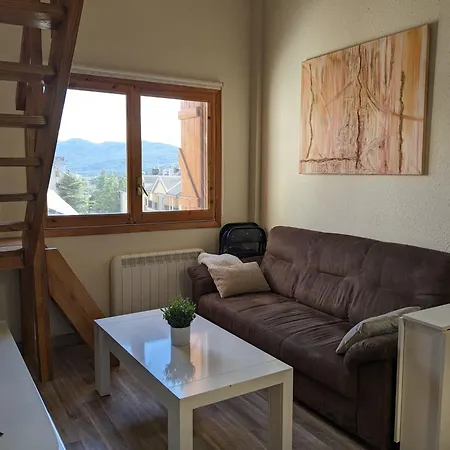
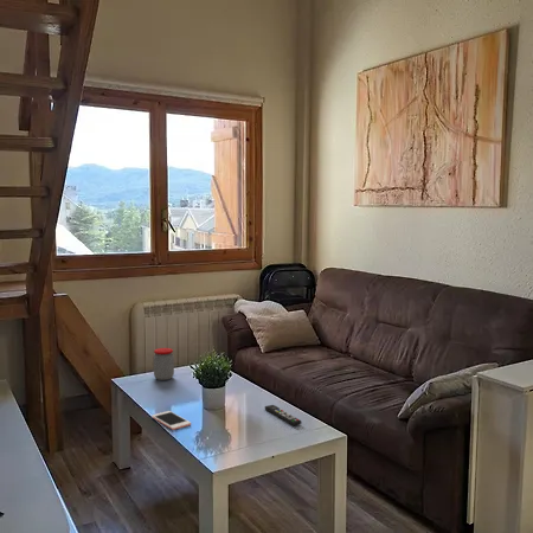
+ jar (163, 364)
+ remote control (282, 415)
+ cell phone (171, 419)
